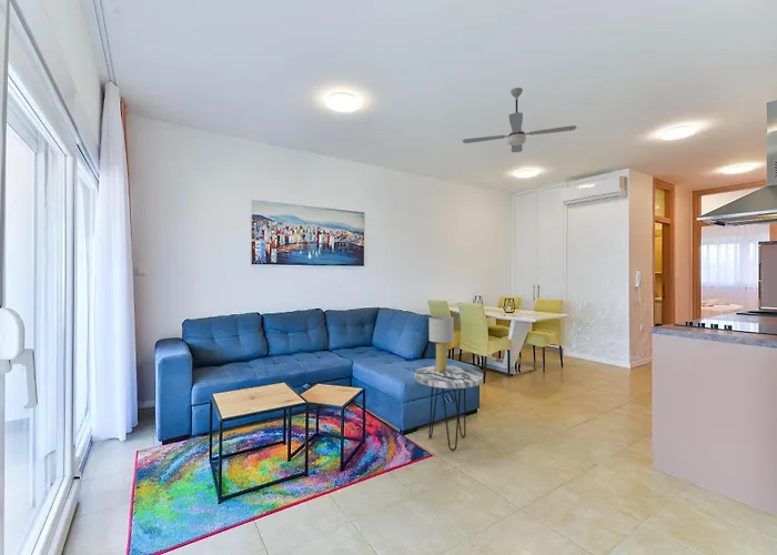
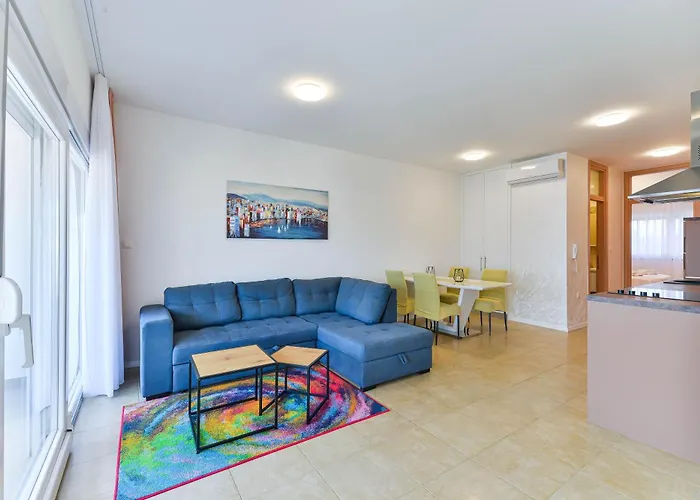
- side table (445, 407)
- table lamp (440, 345)
- ceiling fan (516, 117)
